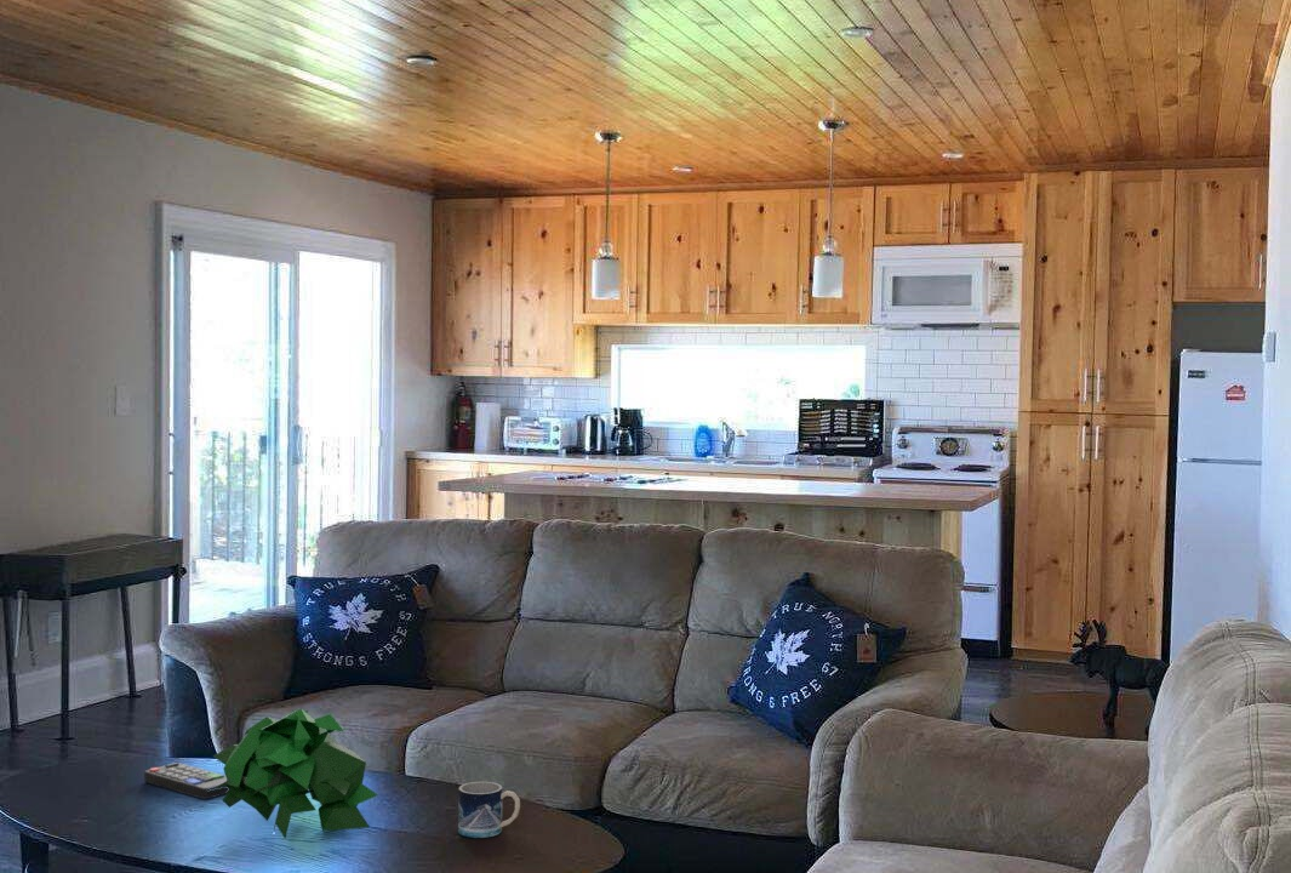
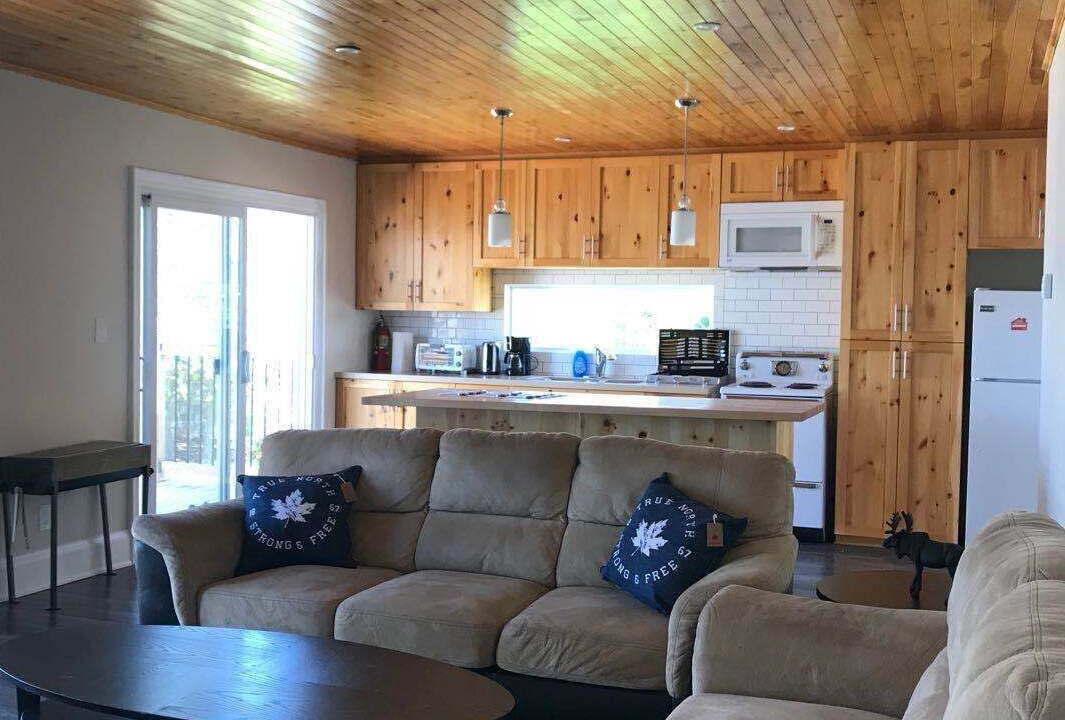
- plant (297, 761)
- mug (489, 809)
- remote control (190, 780)
